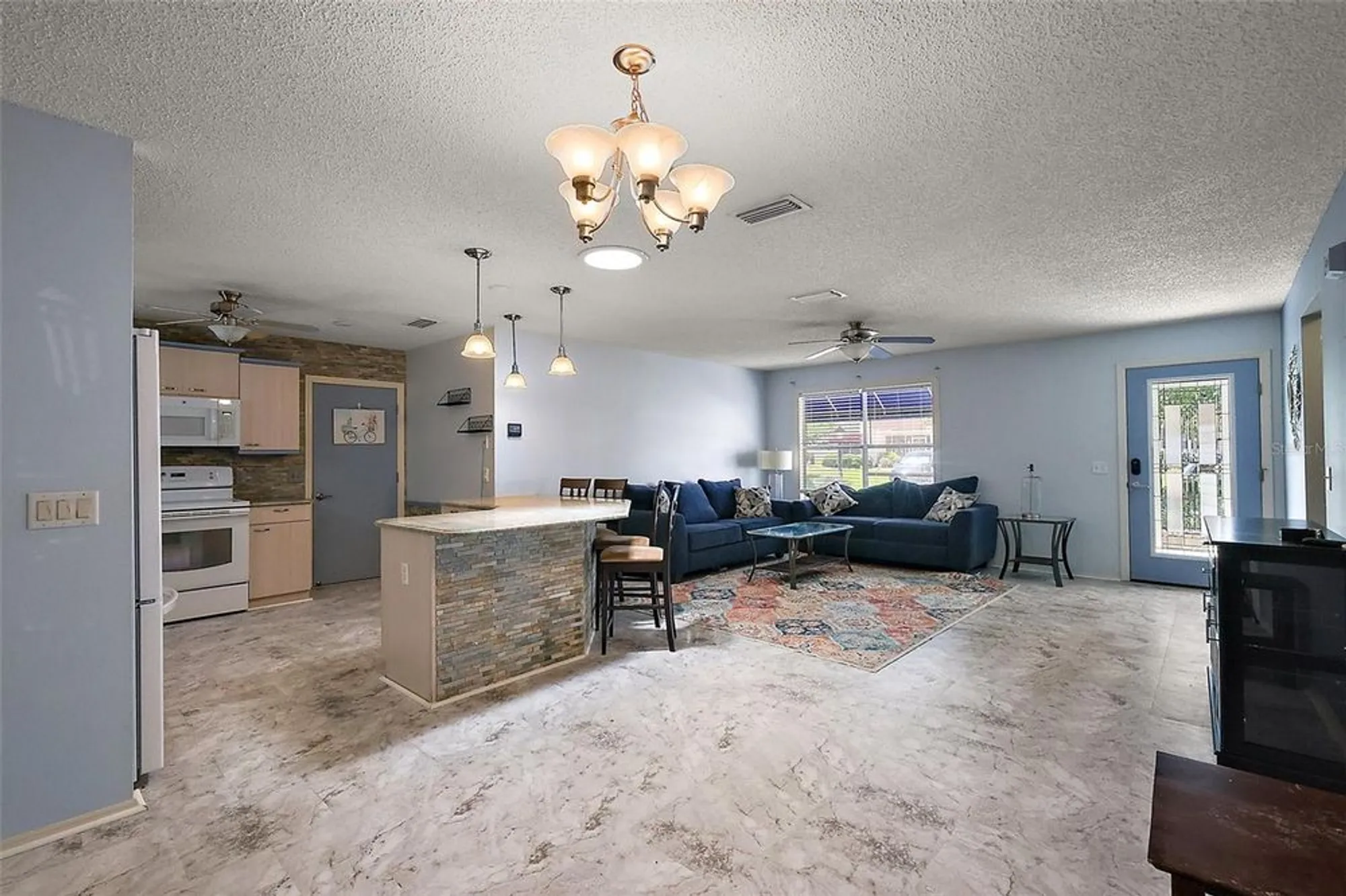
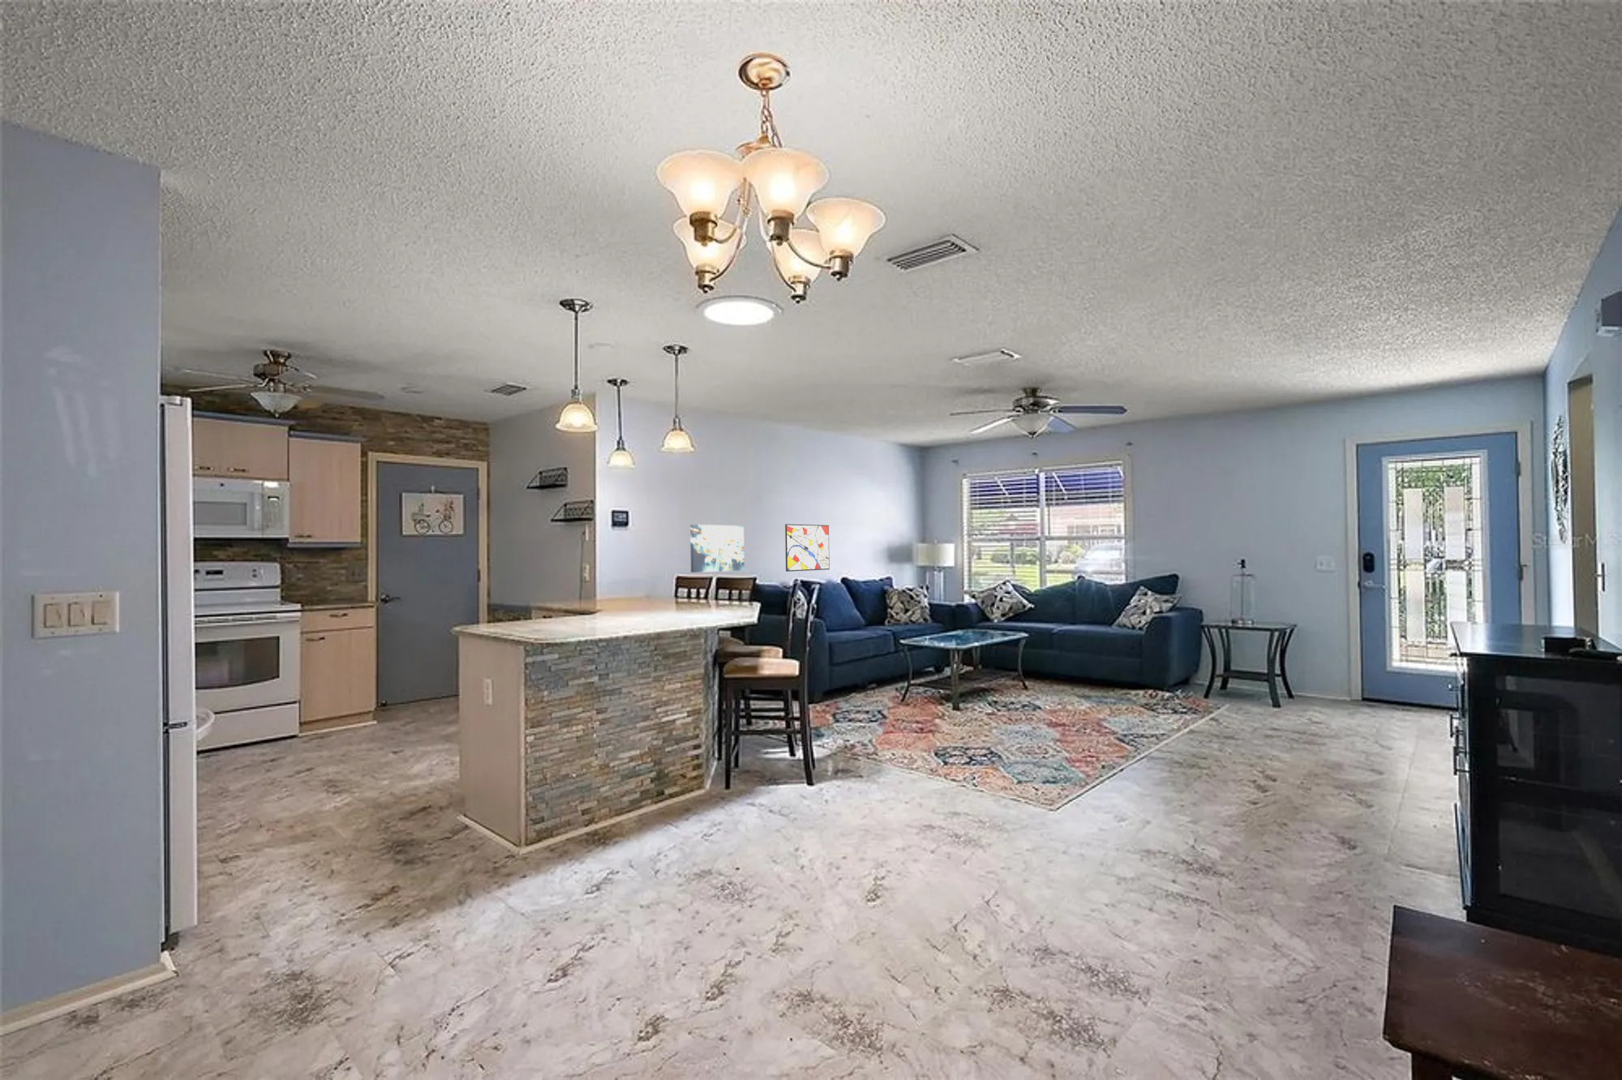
+ wall art (807, 547)
+ wall art (718, 548)
